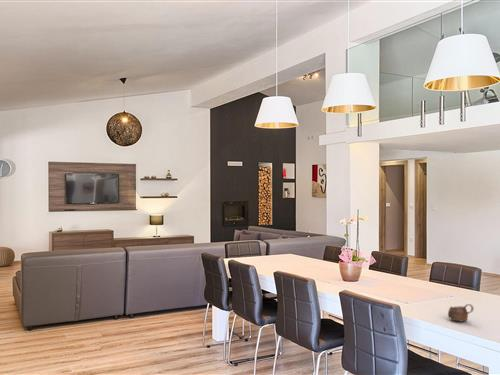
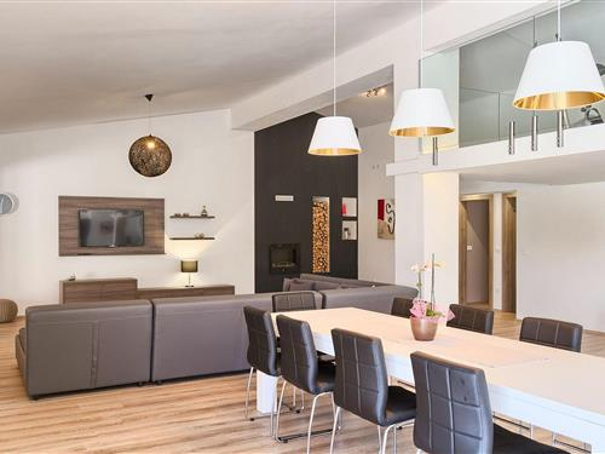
- cup (459, 311)
